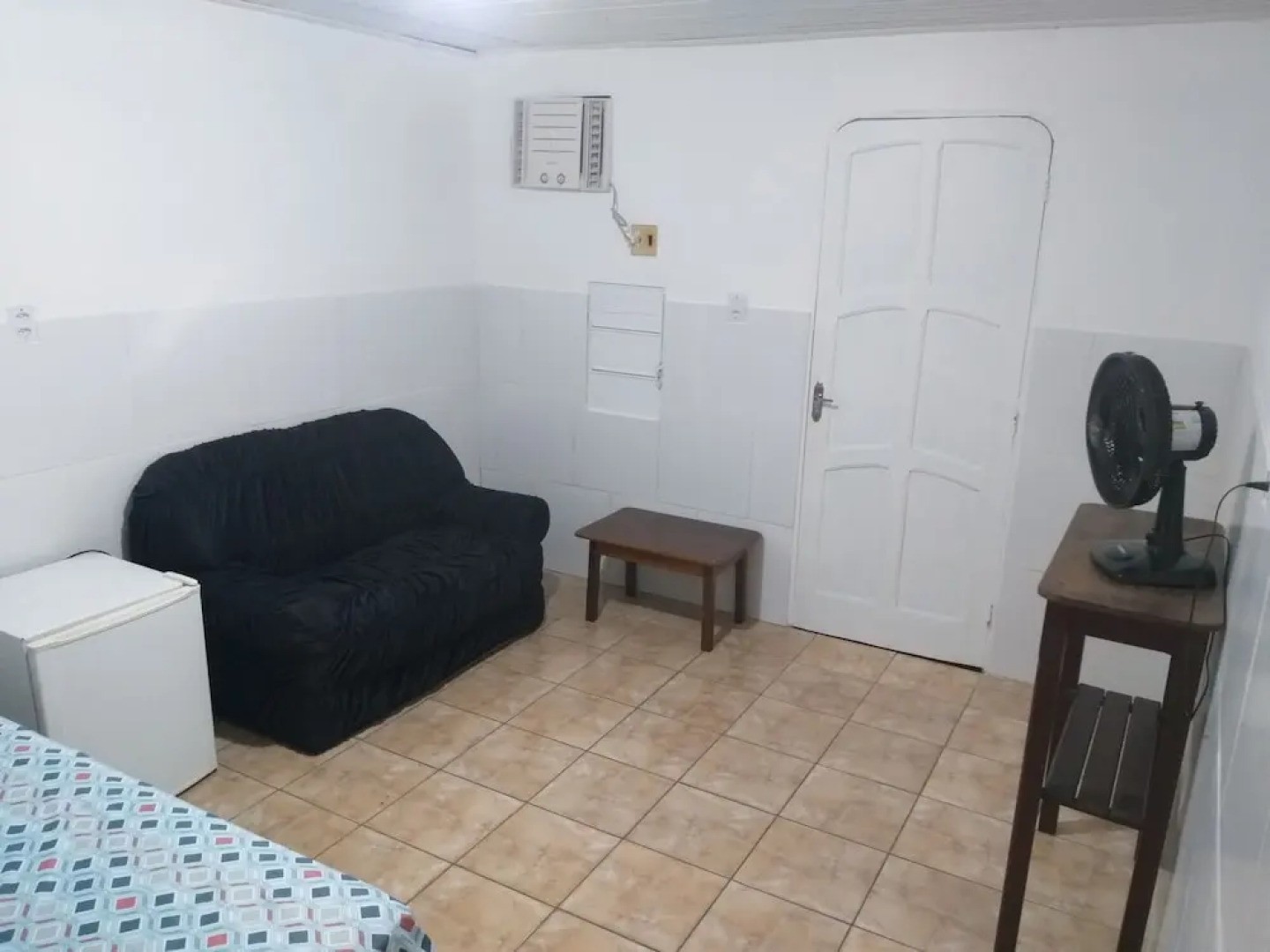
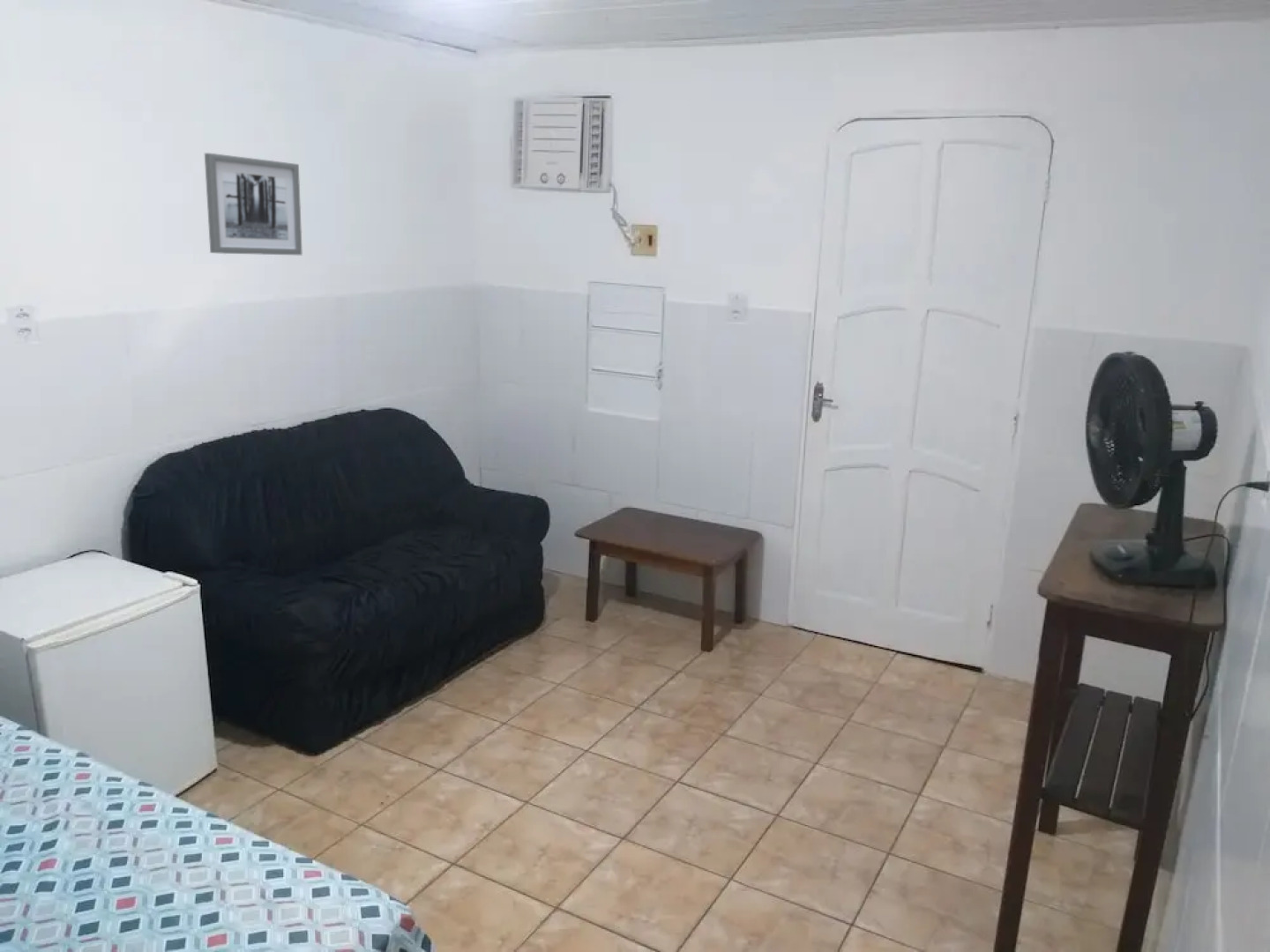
+ wall art (256, 206)
